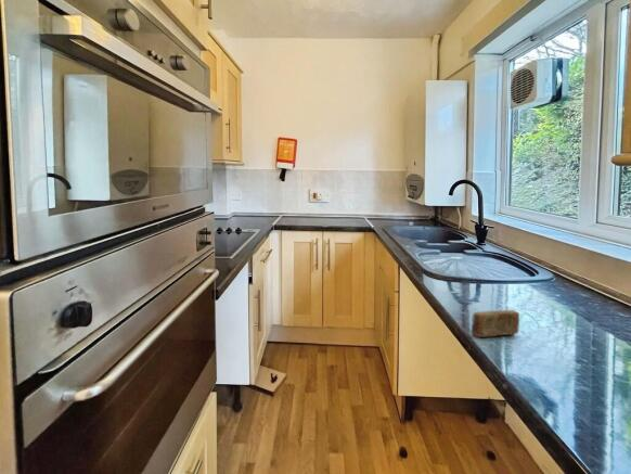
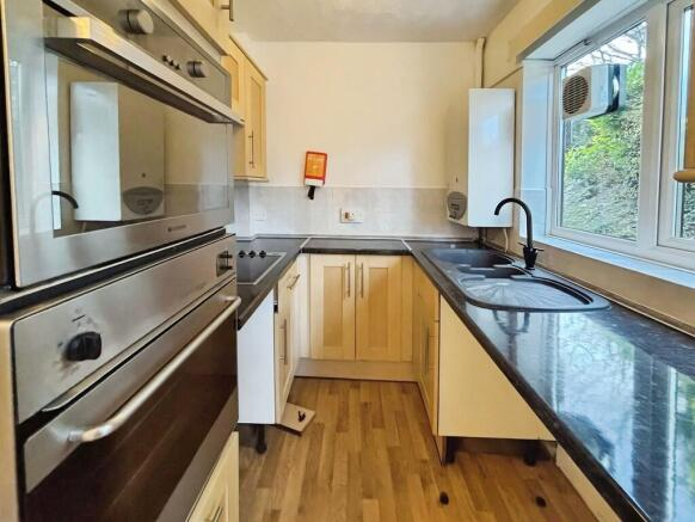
- soap bar (494, 322)
